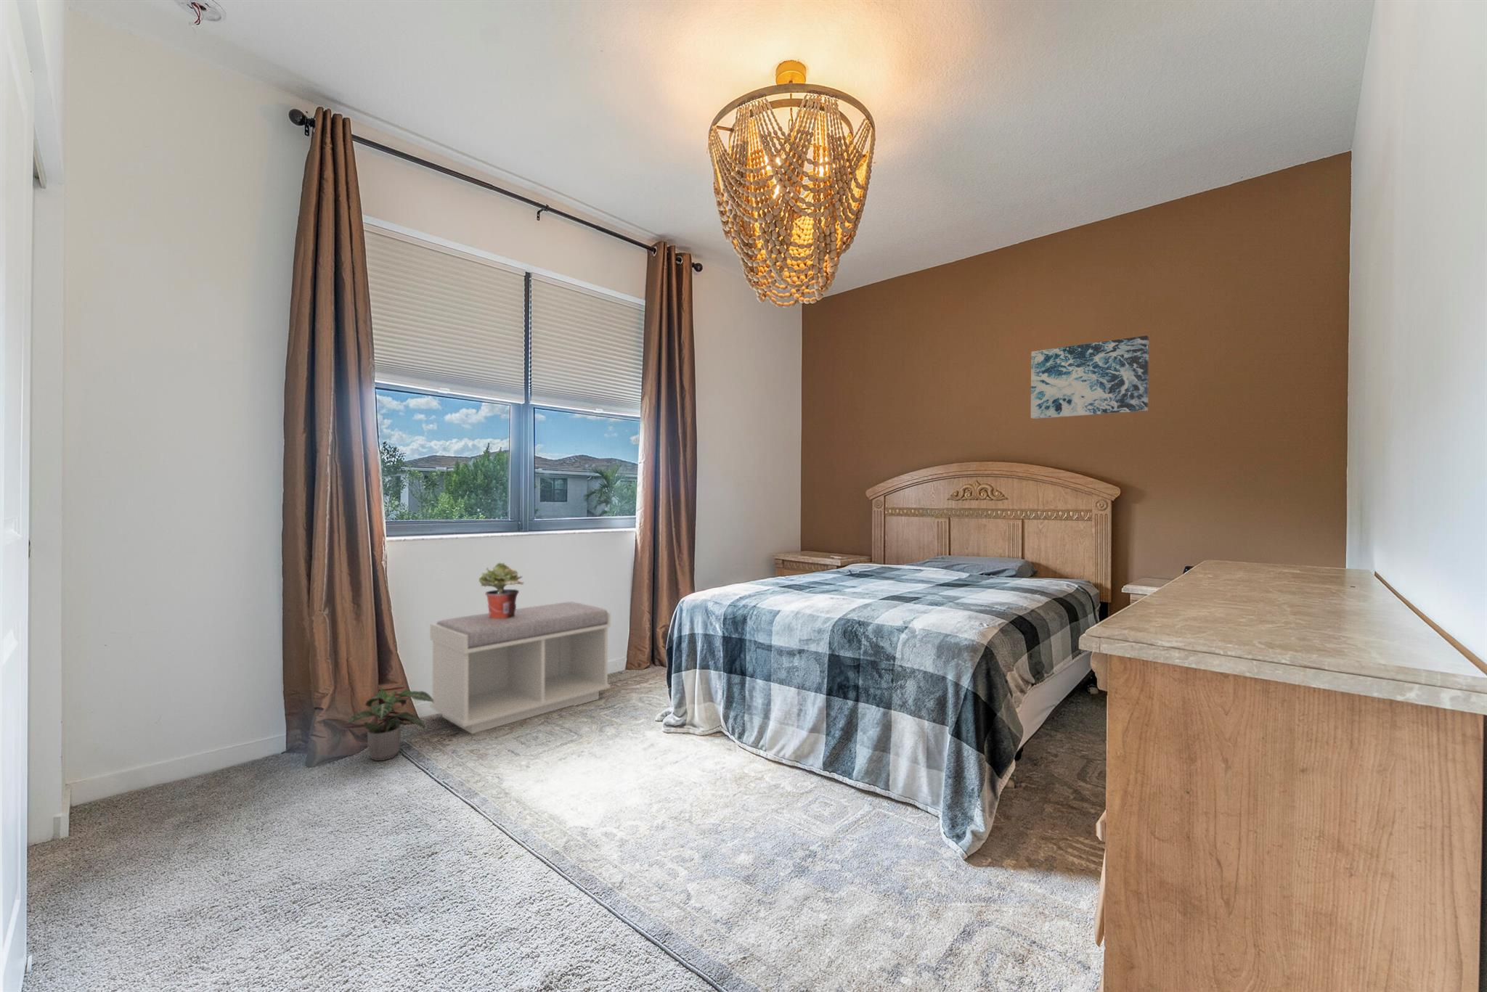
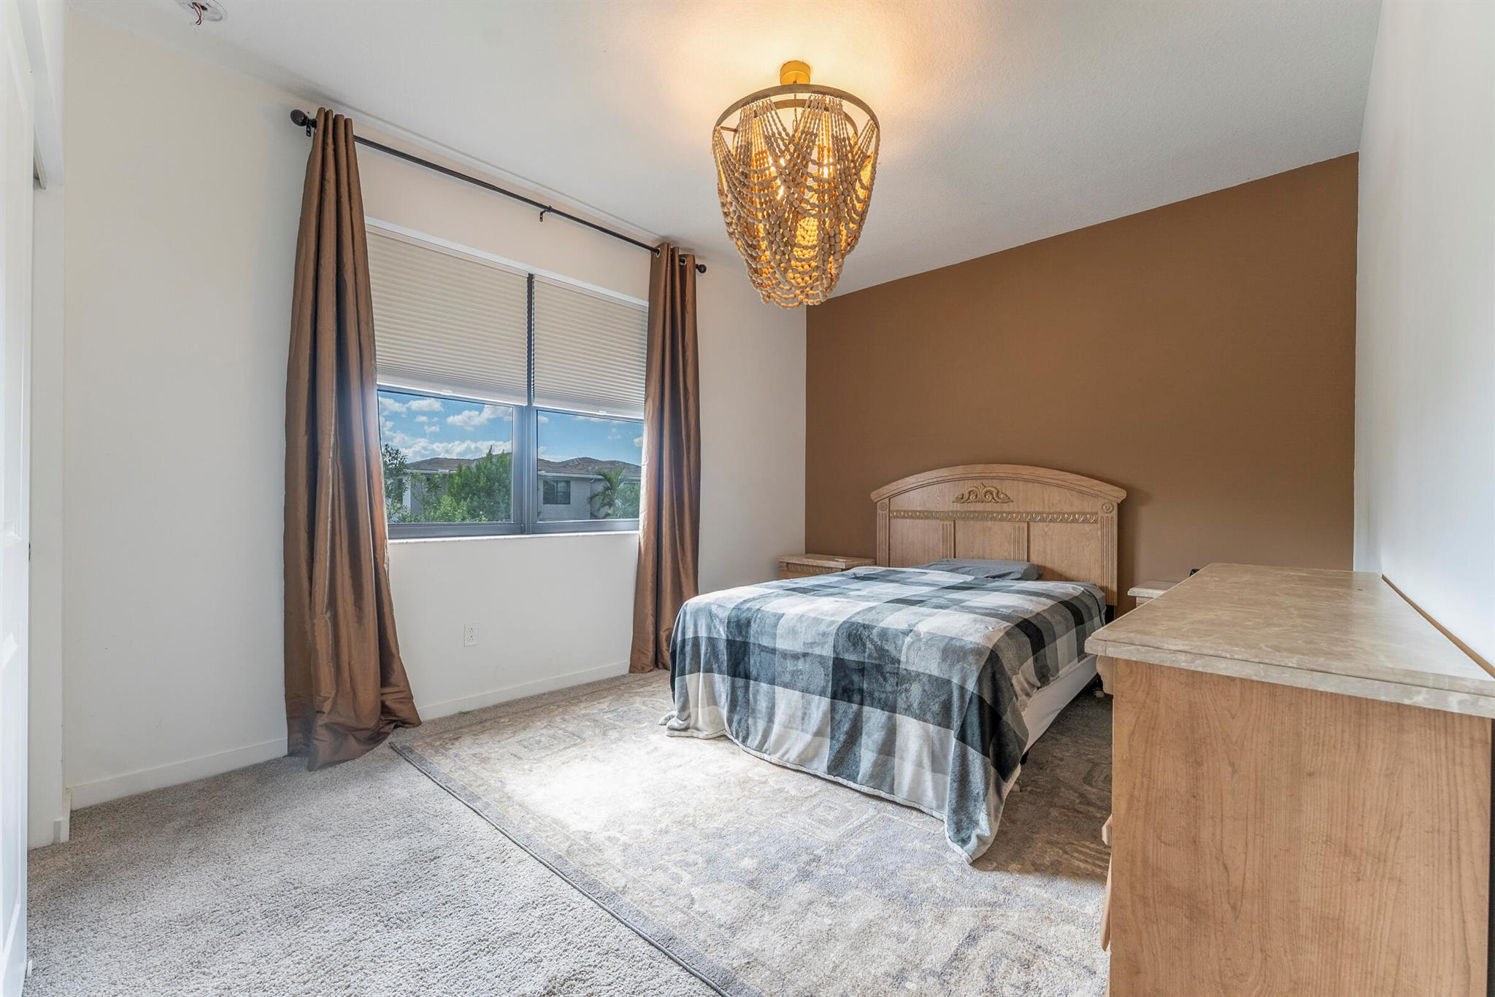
- potted plant (500, 589)
- bench (525, 660)
- potted plant (390, 723)
- wall art (1086, 380)
